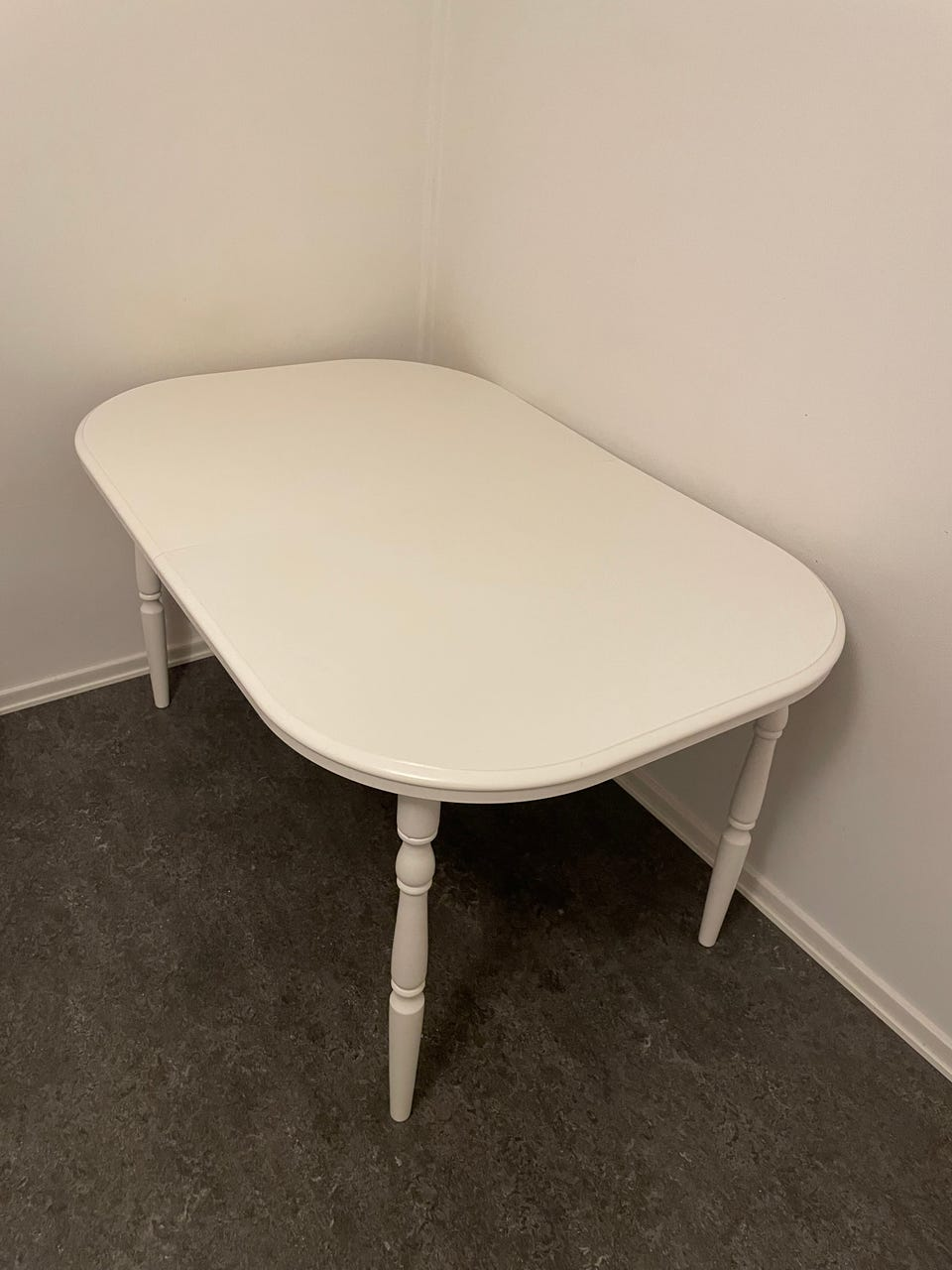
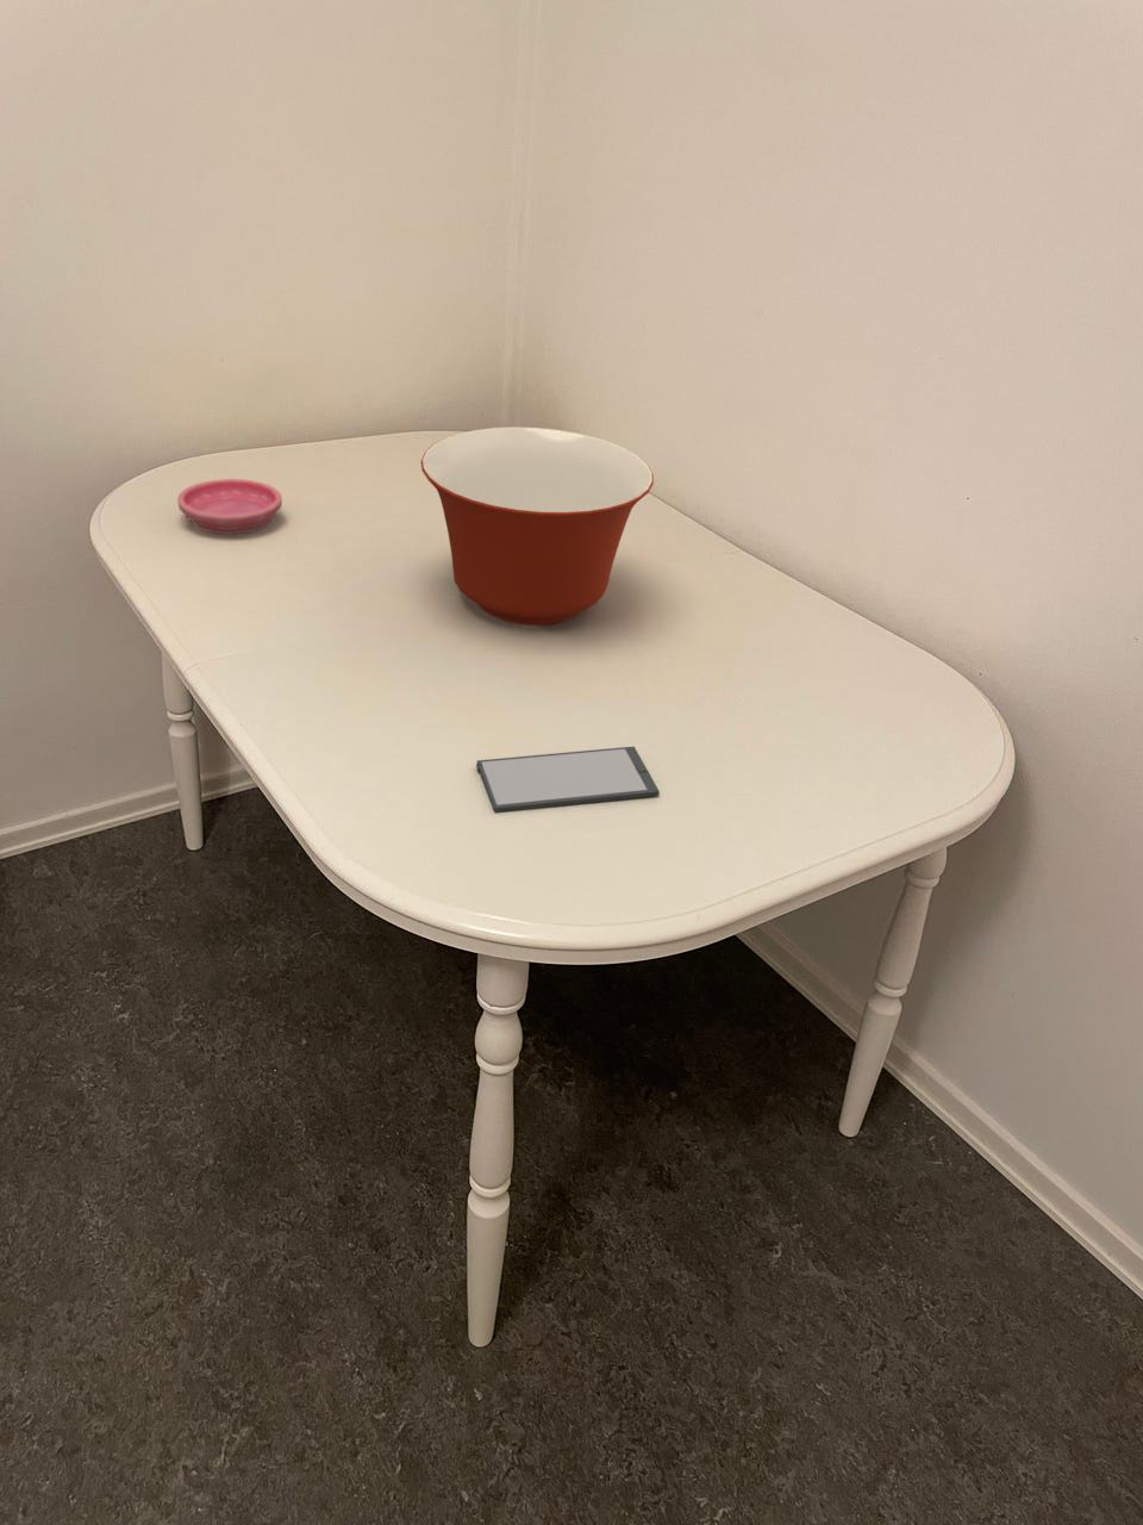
+ mixing bowl (533, 534)
+ saucer (231, 508)
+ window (565, 777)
